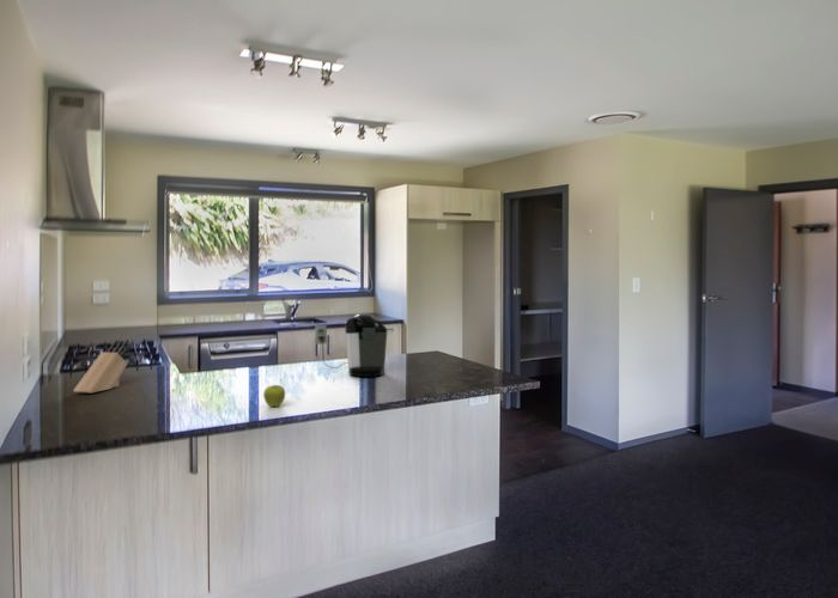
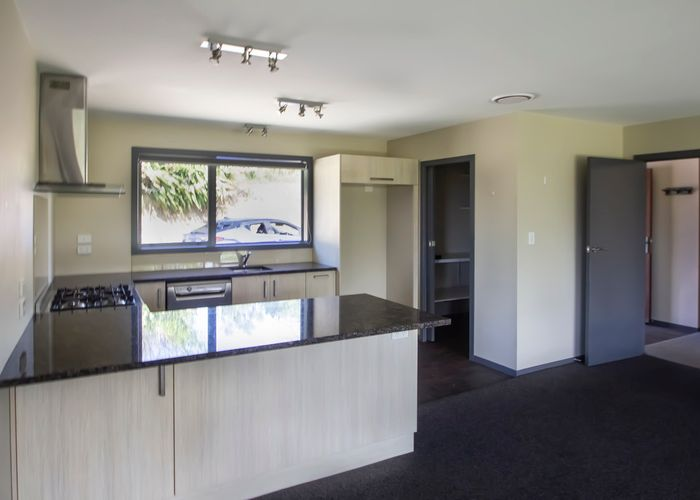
- knife block (104, 364)
- coffee maker (353, 343)
- fruit (274, 395)
